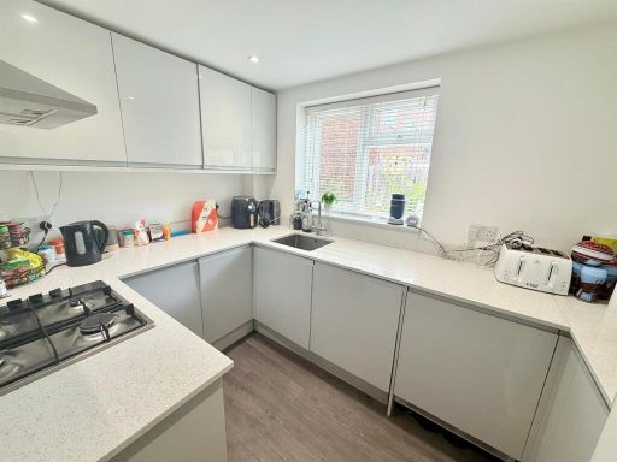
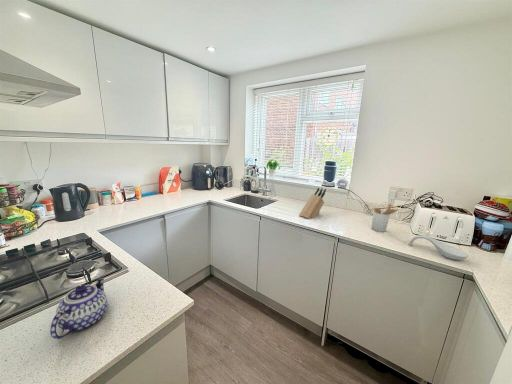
+ utensil holder (383, 218)
+ knife block (313, 202)
+ teapot (81, 303)
+ spoon rest (437, 246)
